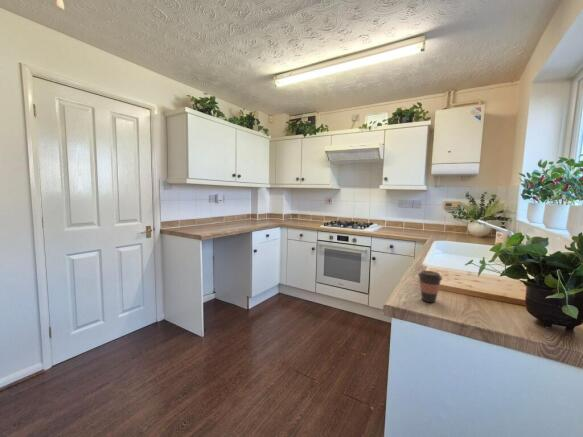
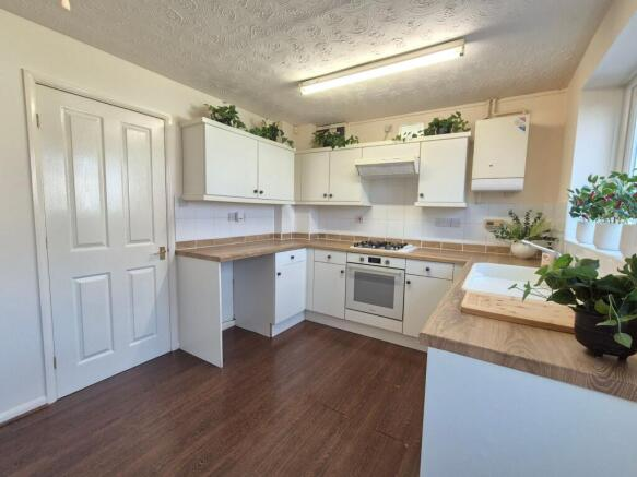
- coffee cup (429, 286)
